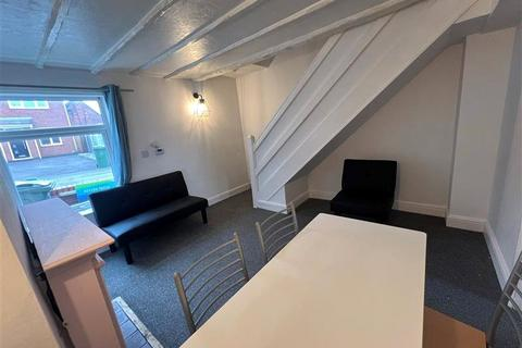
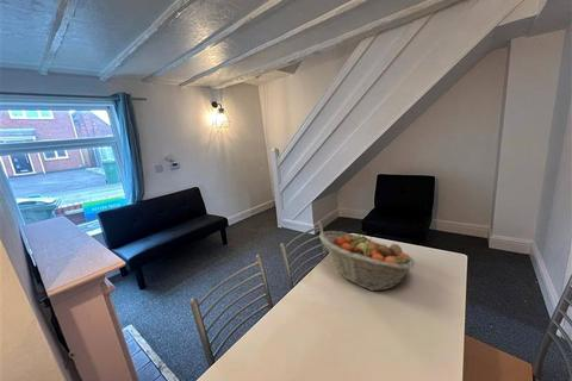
+ fruit basket (362, 254)
